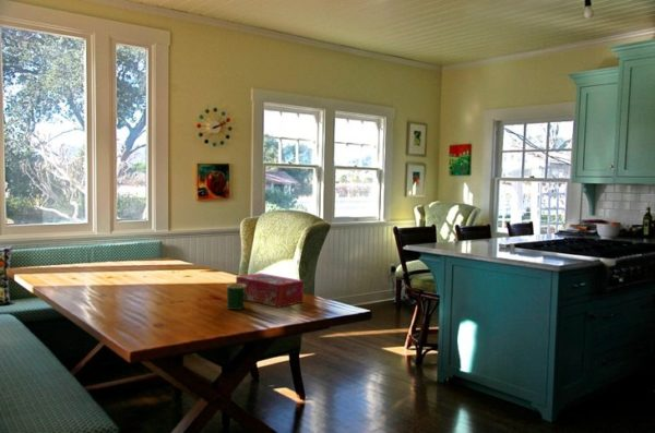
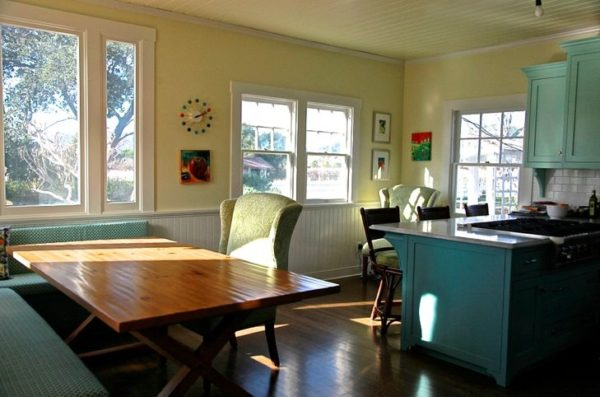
- tissue box (269, 289)
- mug (238, 297)
